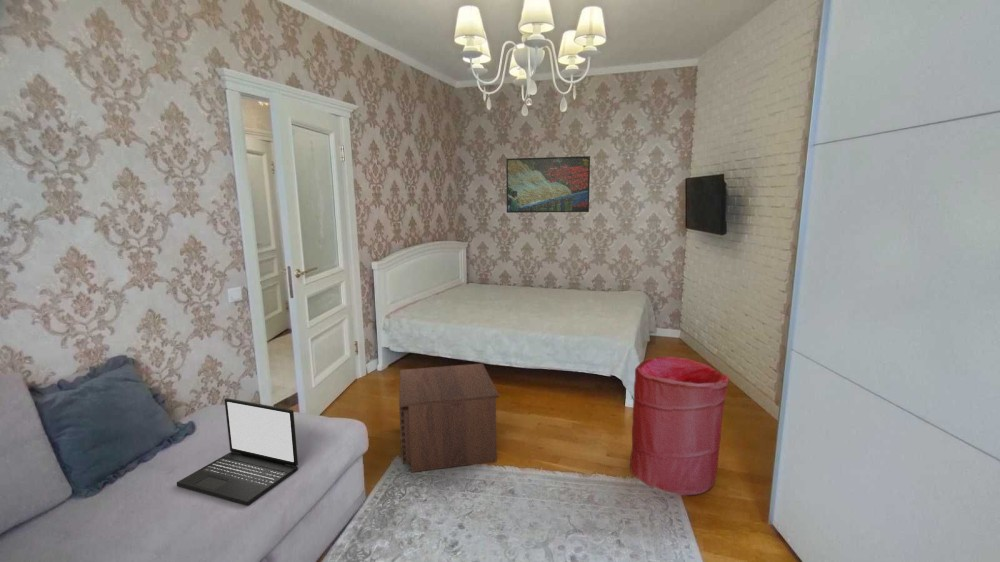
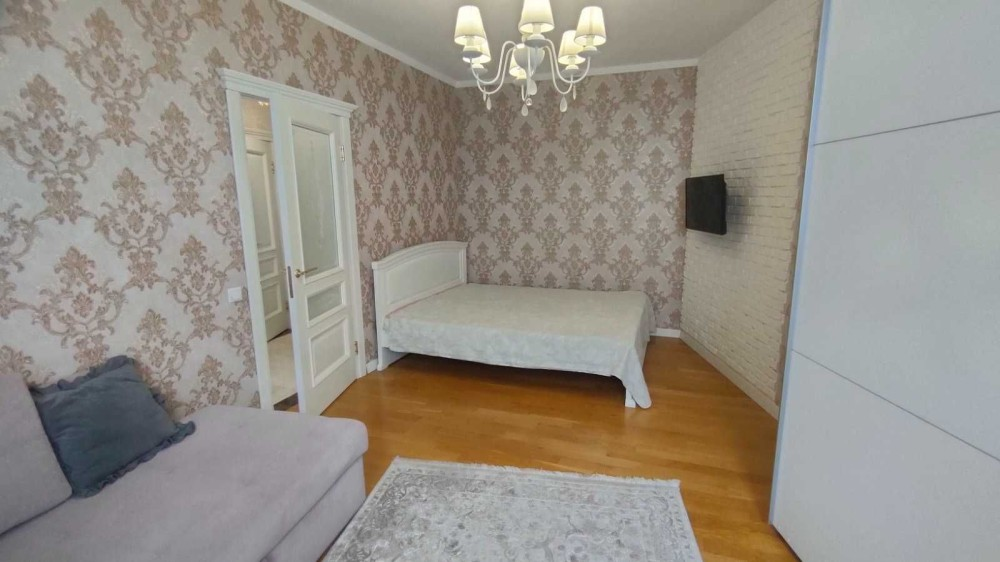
- nightstand (446, 412)
- laptop (236, 447)
- laundry hamper (677, 420)
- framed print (547, 185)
